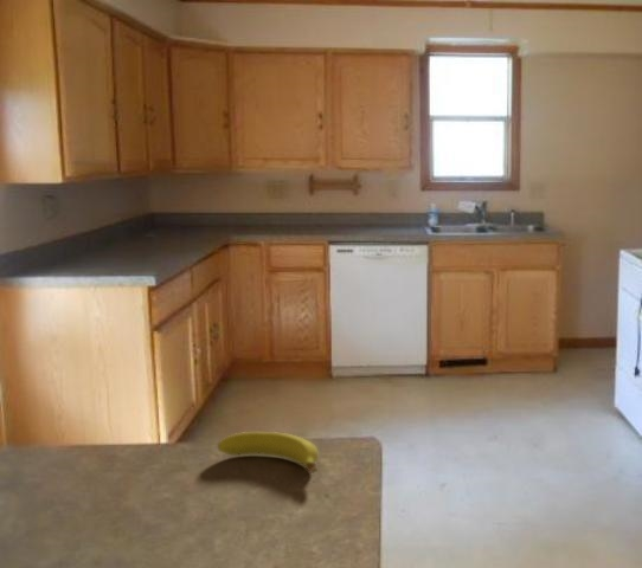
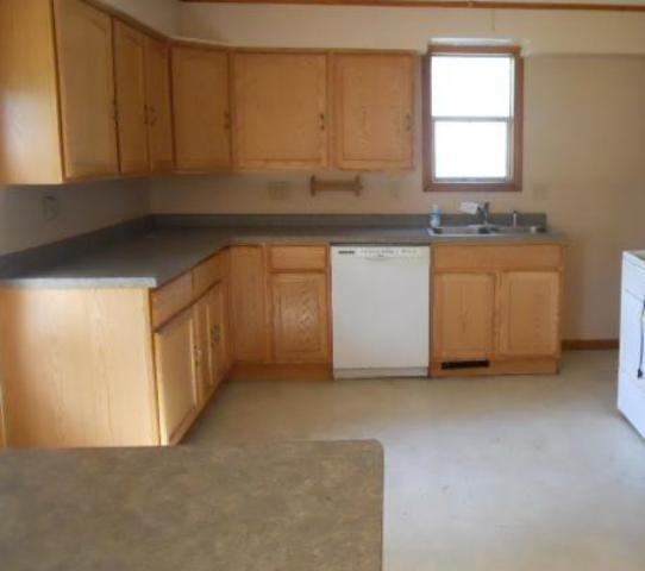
- fruit (269, 452)
